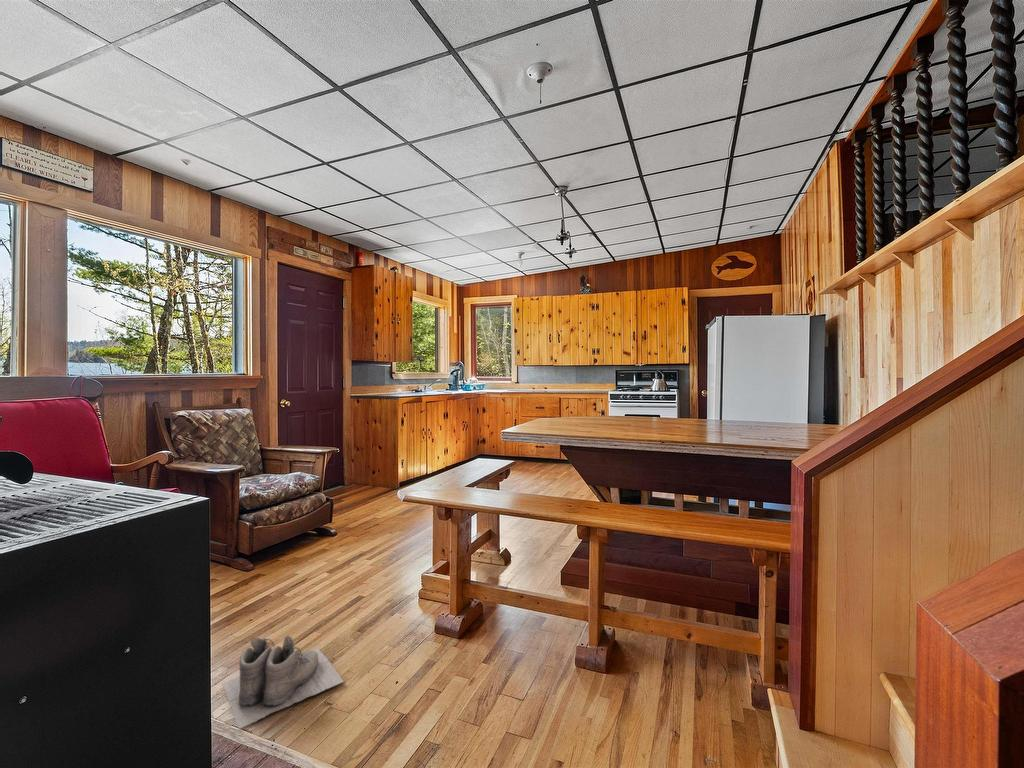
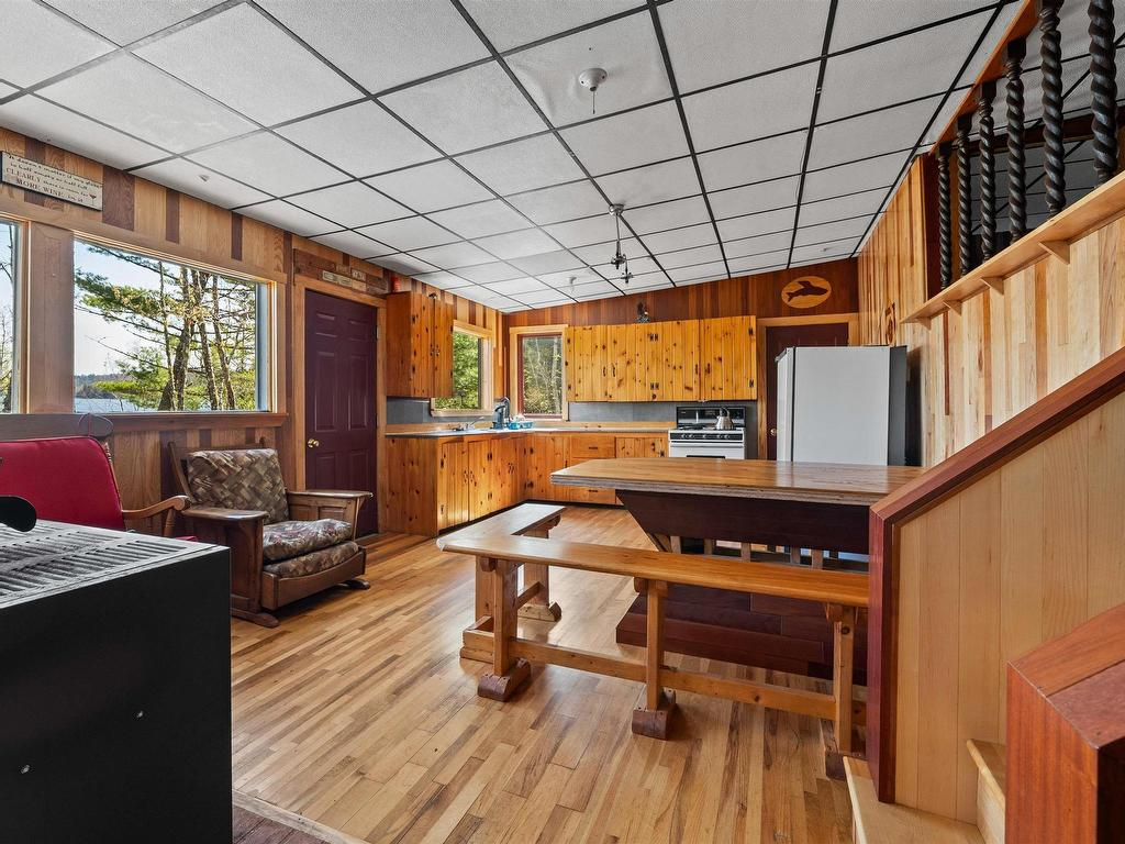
- boots (283, 659)
